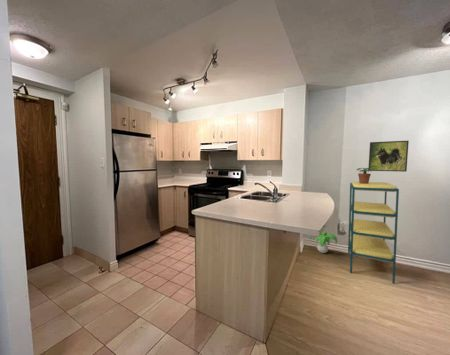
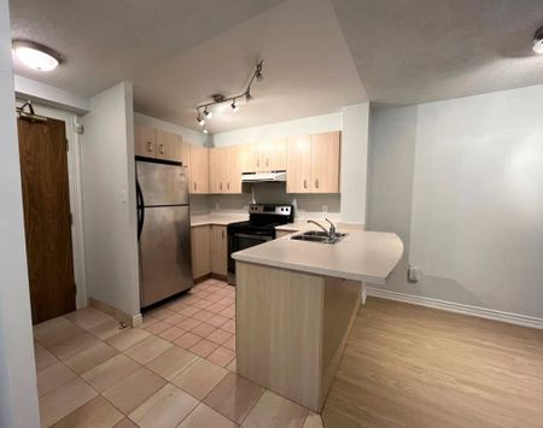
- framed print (387, 156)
- shelving unit (369, 225)
- decorative plant (322, 242)
- potted plant (364, 175)
